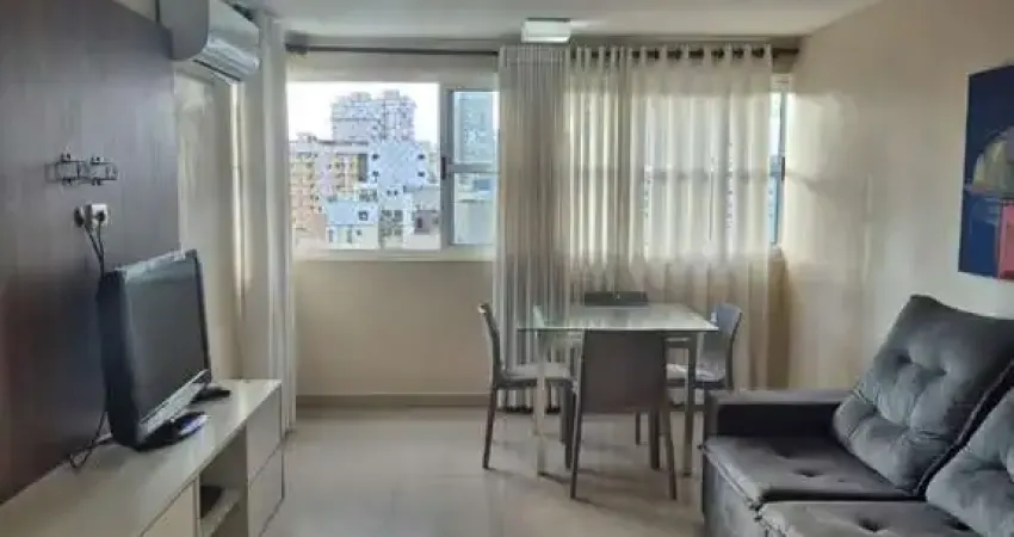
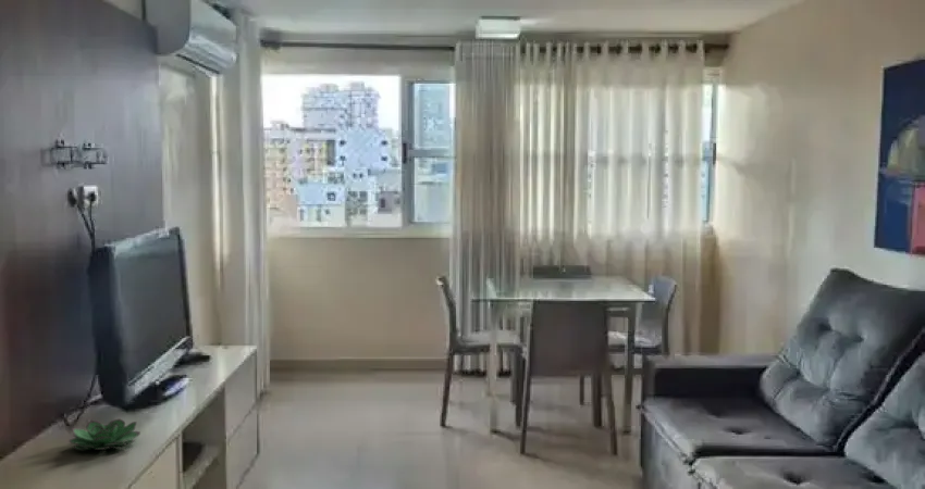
+ succulent plant (104, 434)
